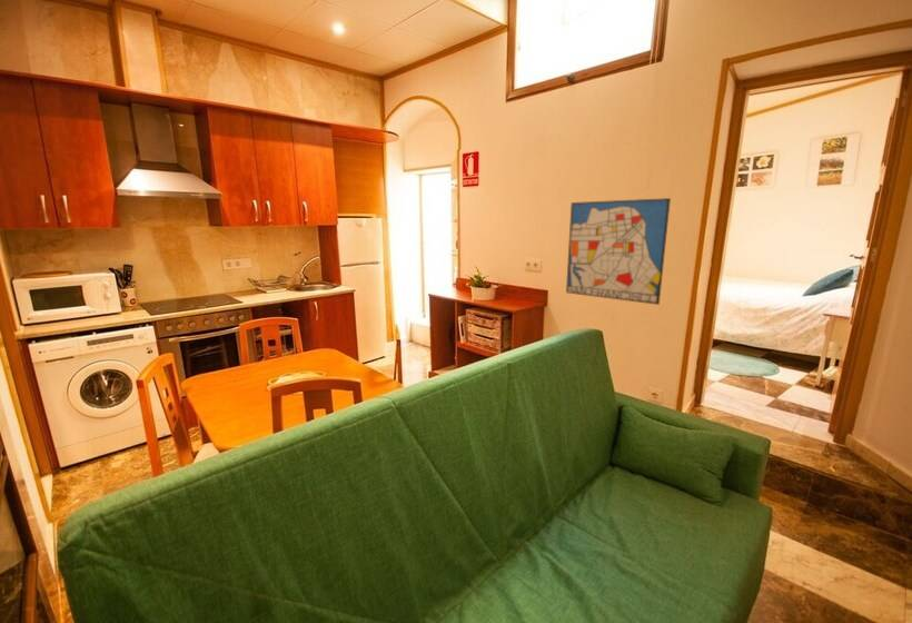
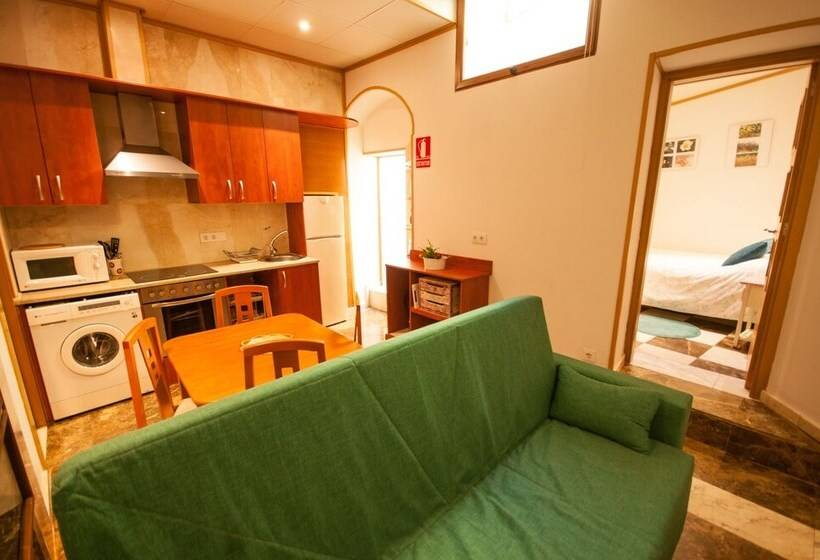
- wall art (612, 250)
